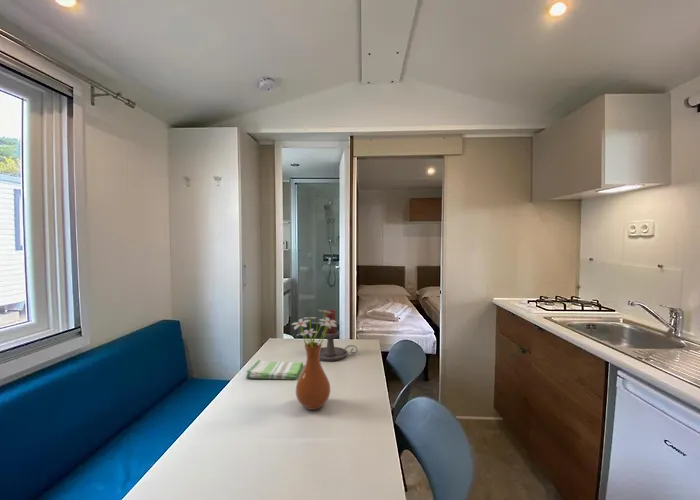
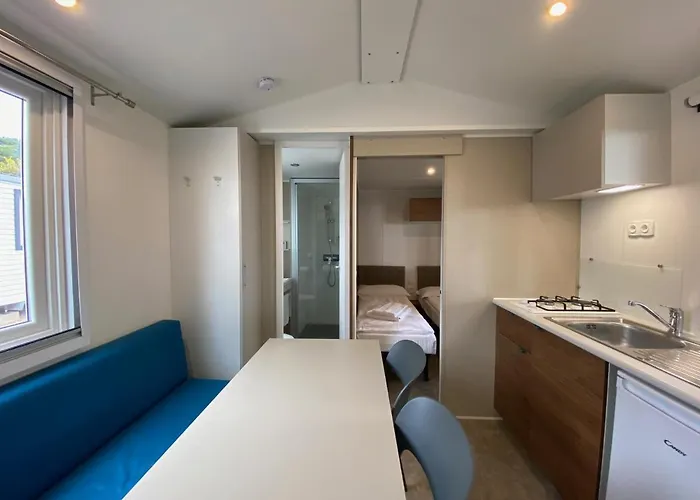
- candle holder (335, 332)
- vase (315, 359)
- dish towel (275, 367)
